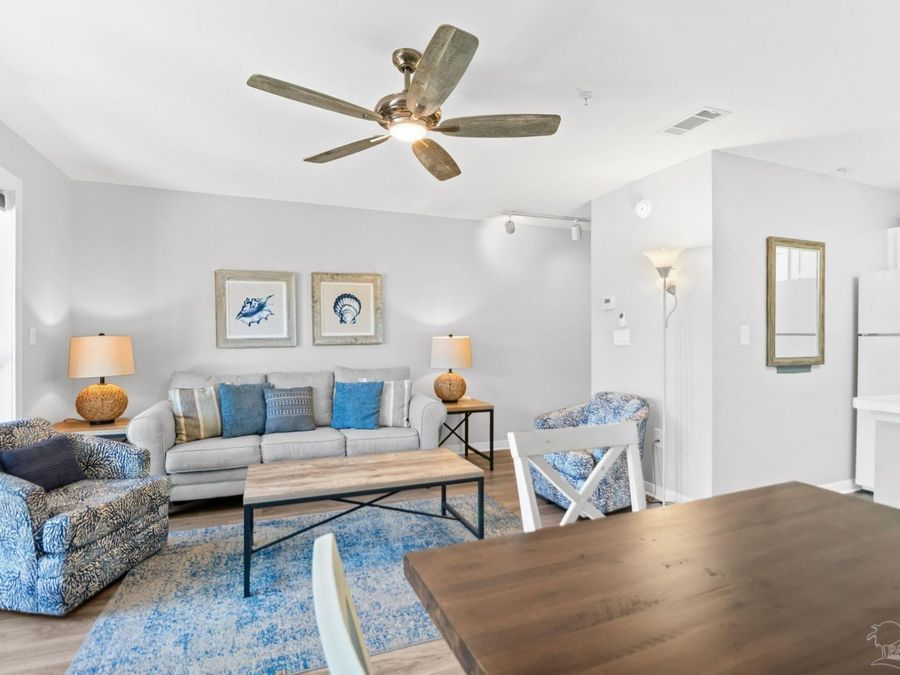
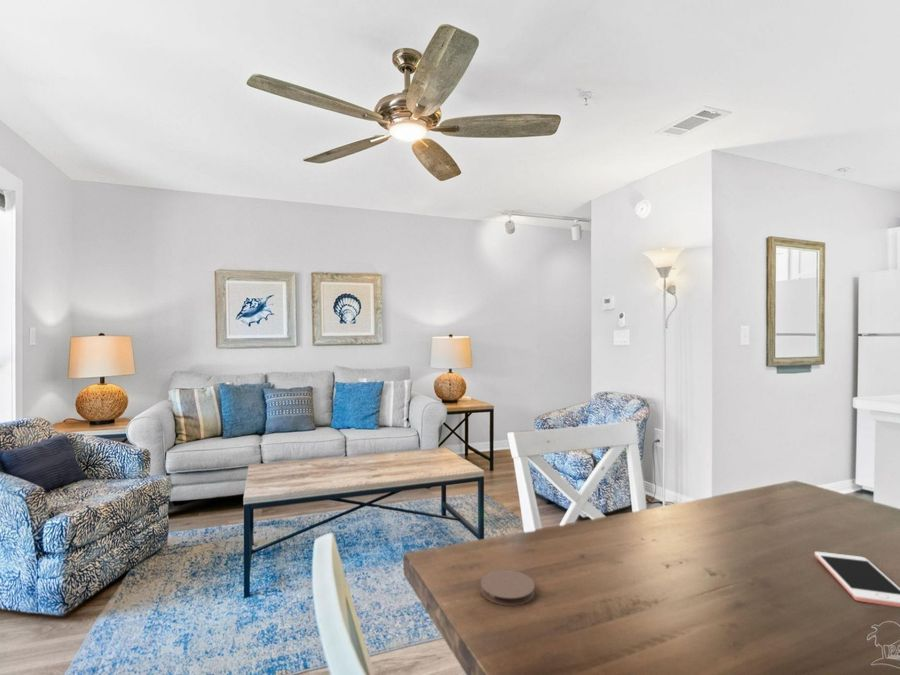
+ coaster (507, 586)
+ cell phone (860, 577)
